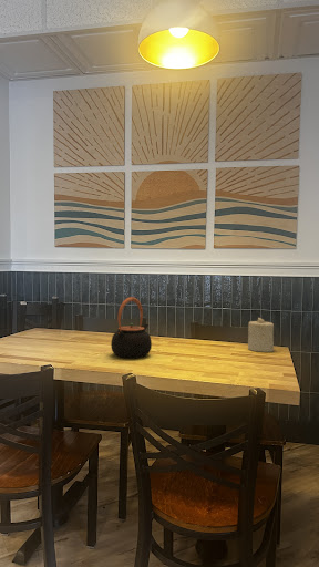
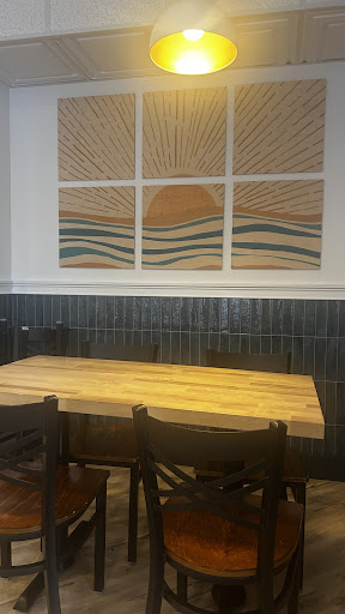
- teapot (132, 326)
- candle (260, 333)
